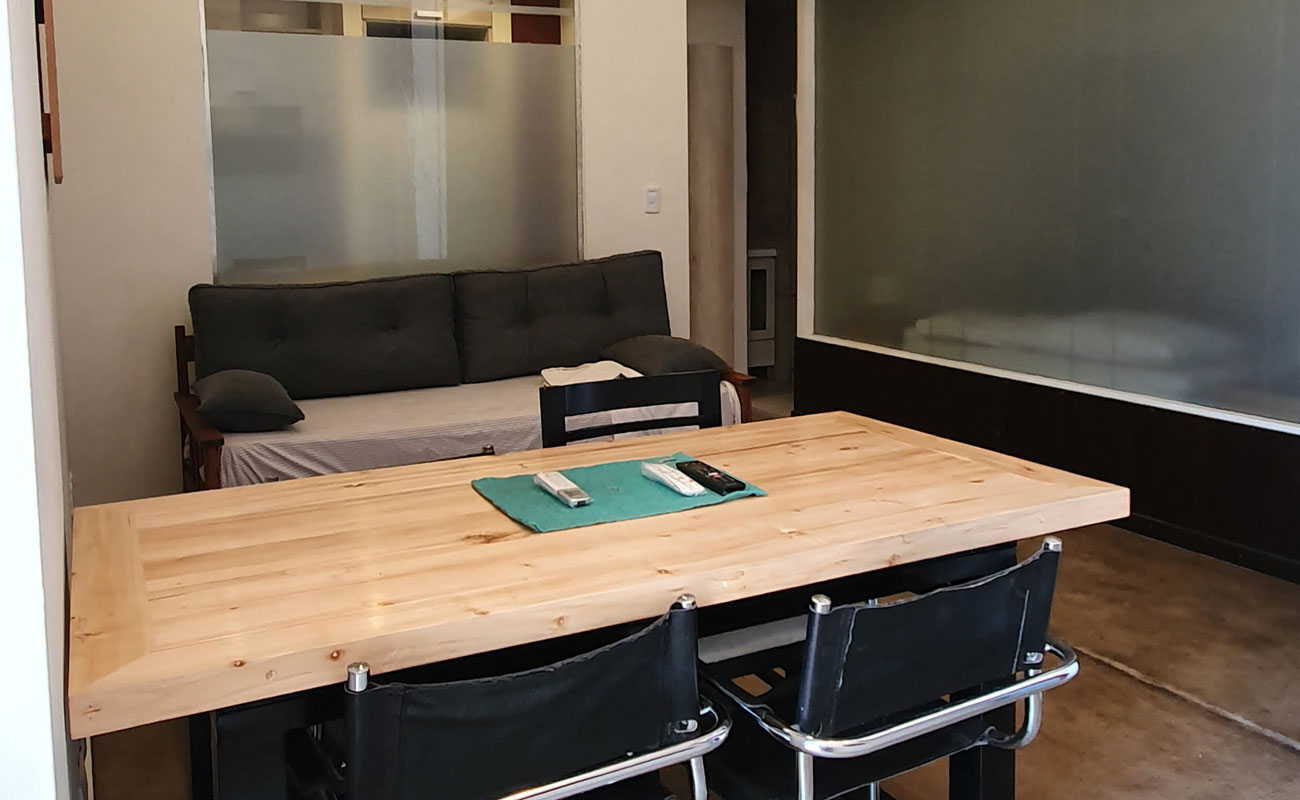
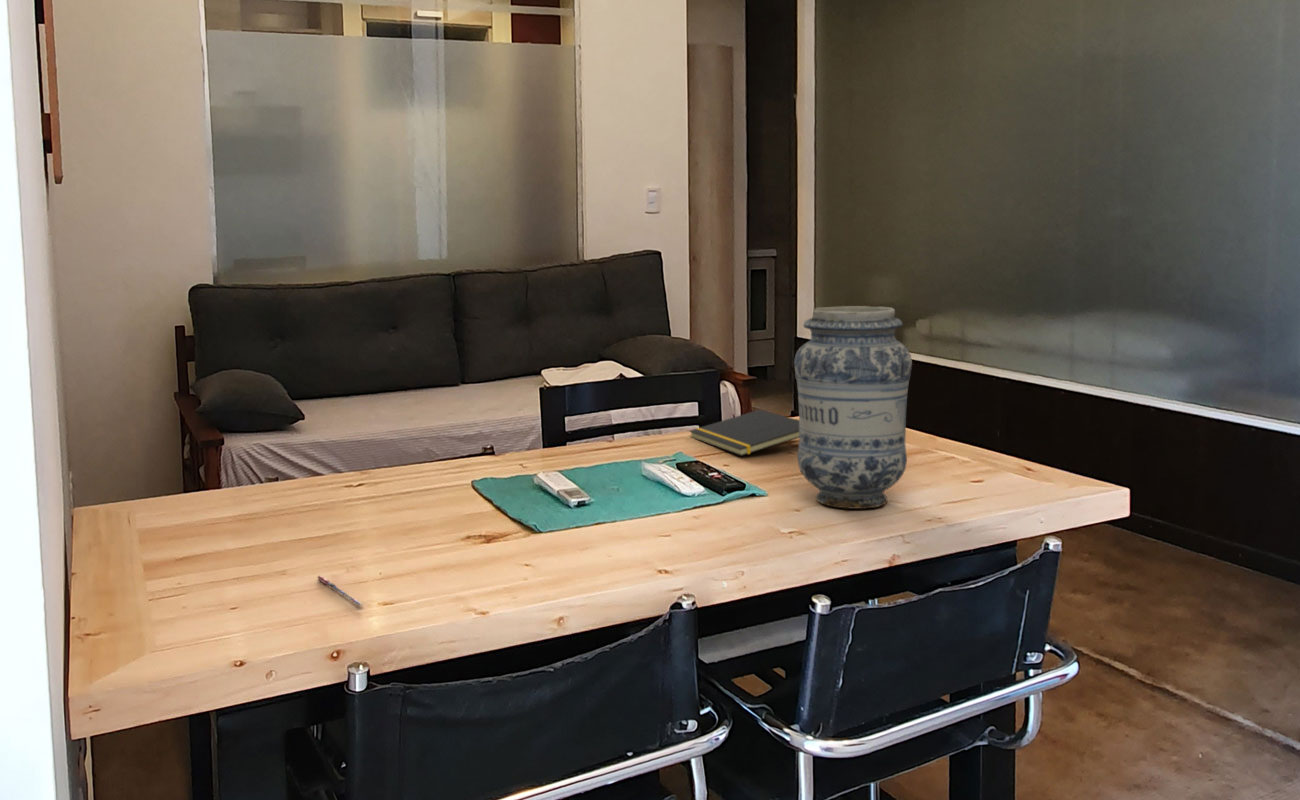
+ pen (339, 590)
+ notepad (751, 431)
+ vase (852, 405)
